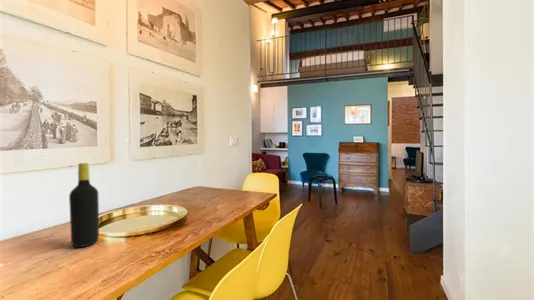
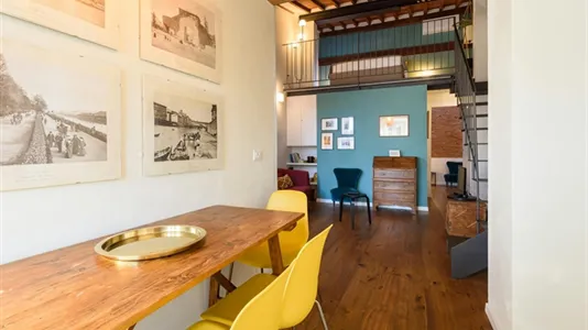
- bottle (84, 203)
